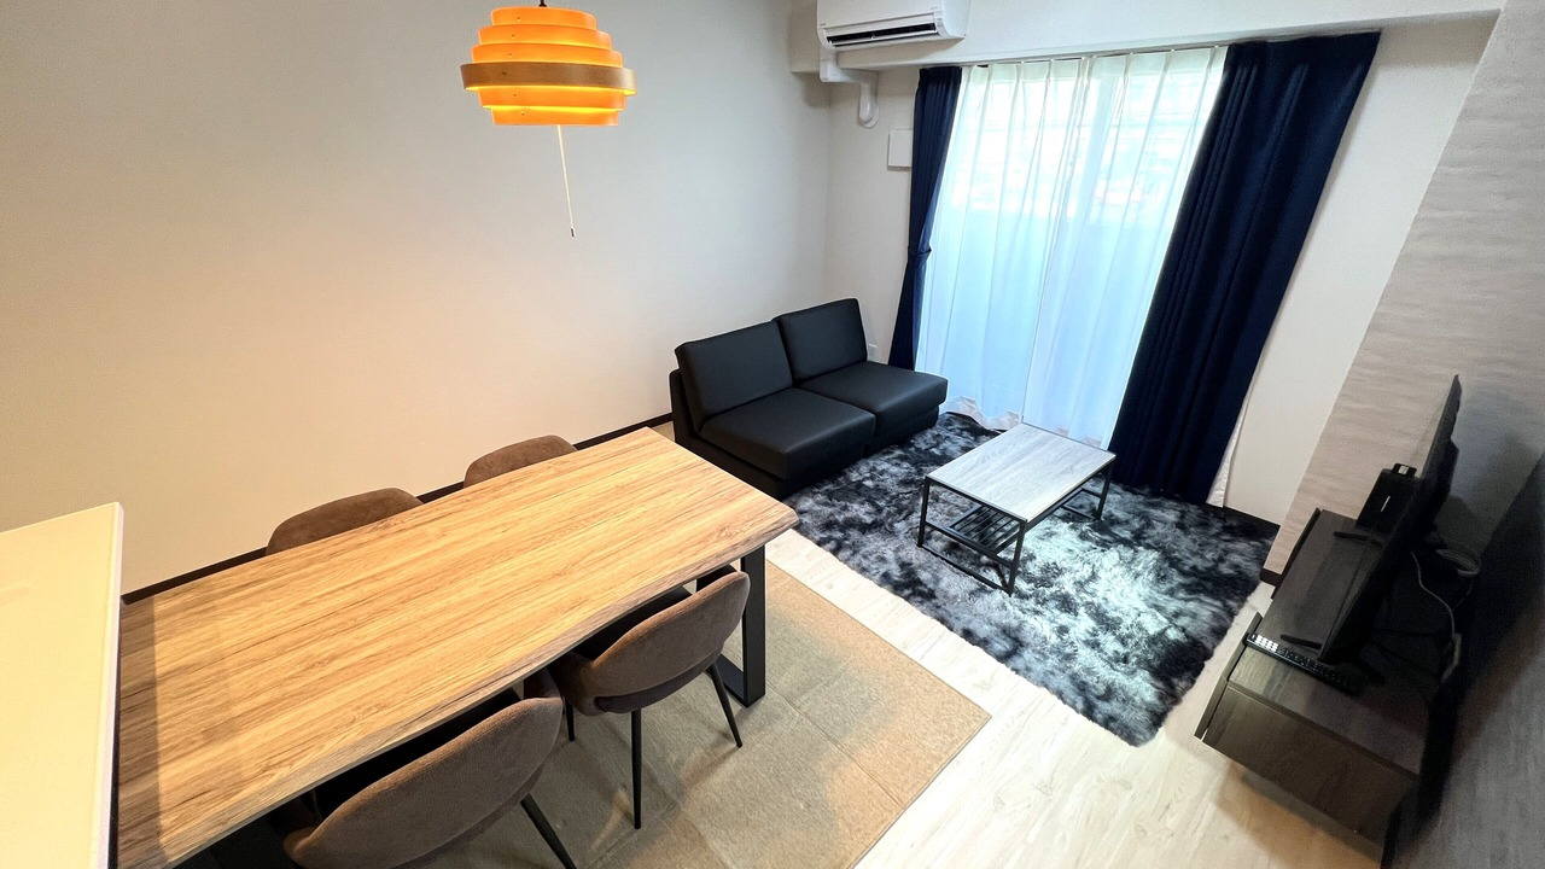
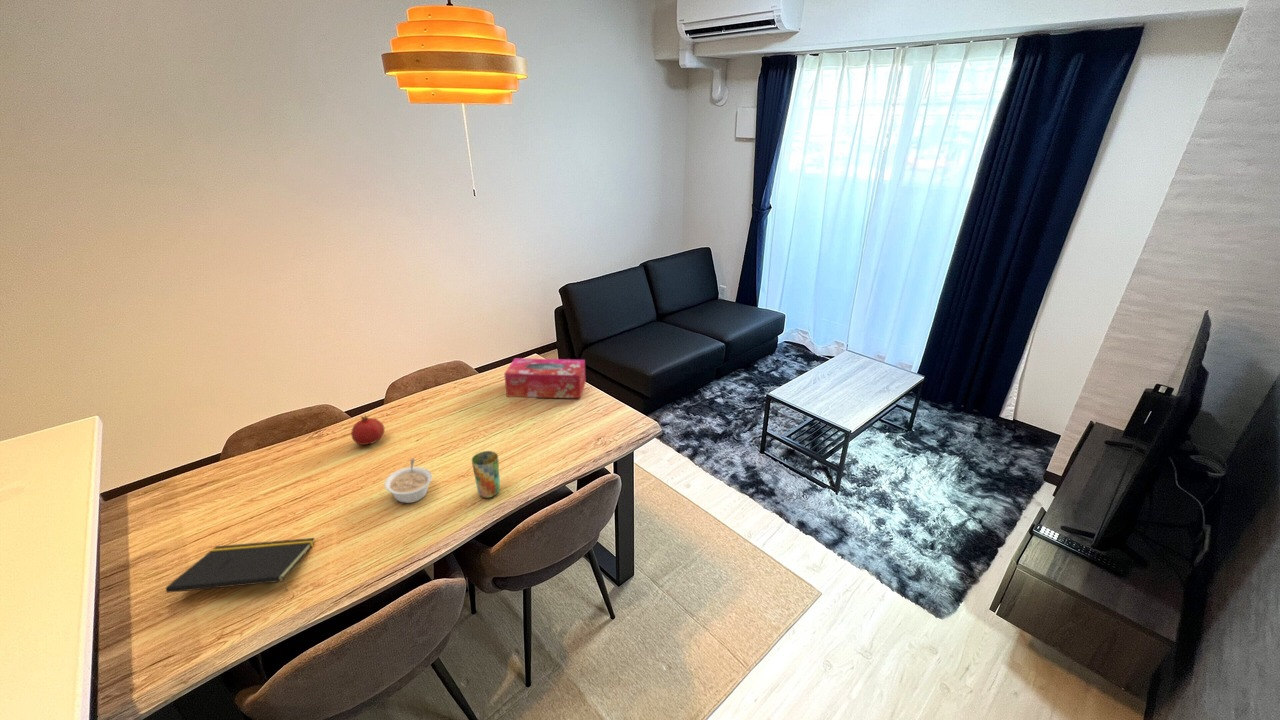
+ cup (487, 475)
+ tissue box (546, 377)
+ notepad (246, 563)
+ legume (408, 484)
+ fruit (367, 429)
